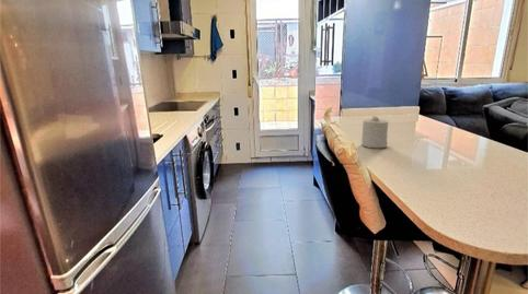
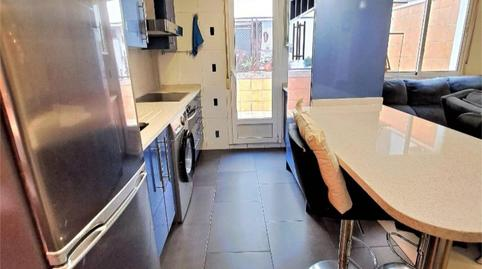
- candle (375, 130)
